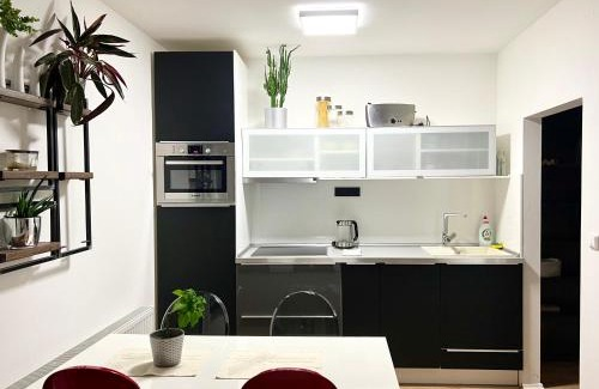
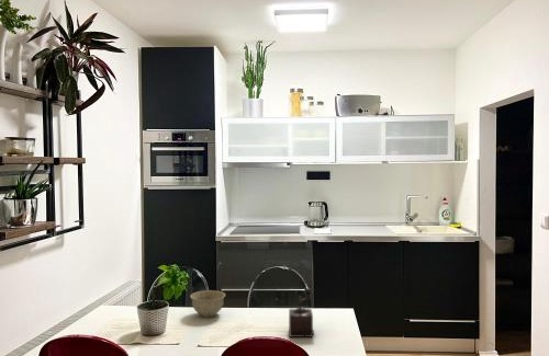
+ bowl (208, 305)
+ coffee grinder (301, 311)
